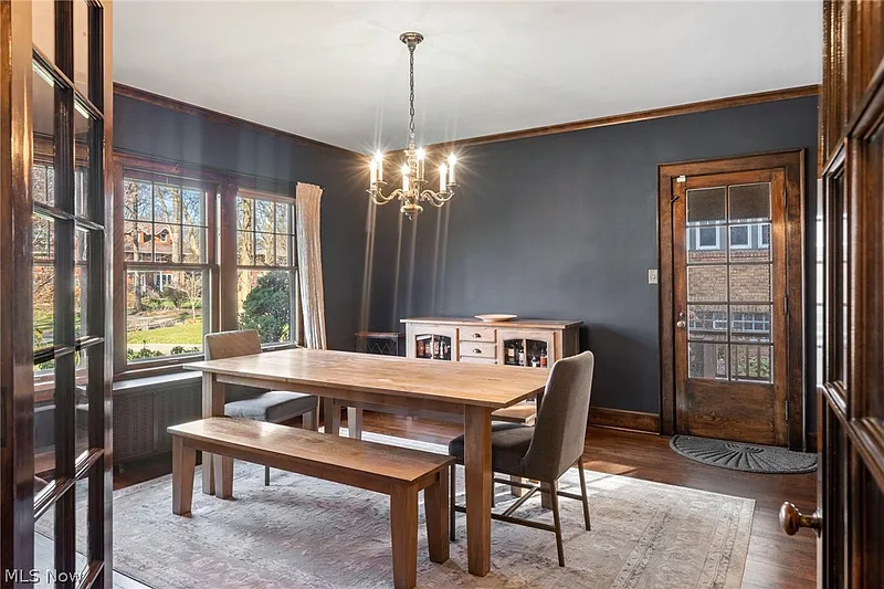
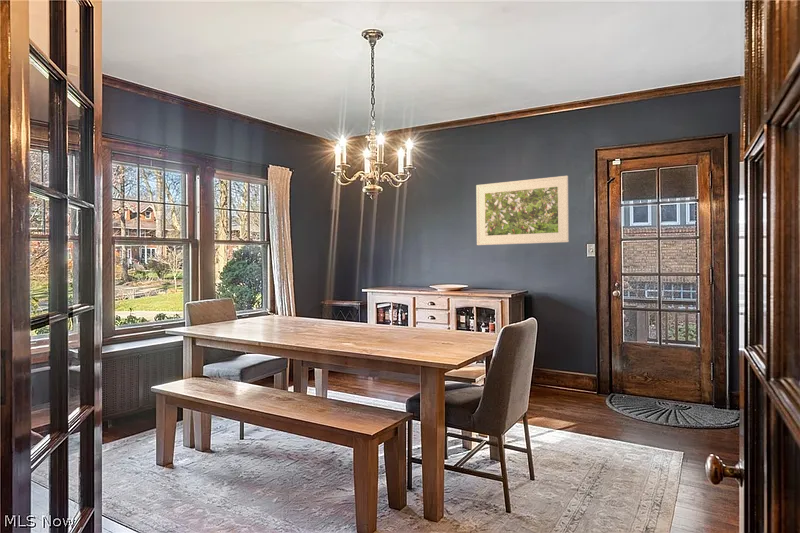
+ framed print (520, 212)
